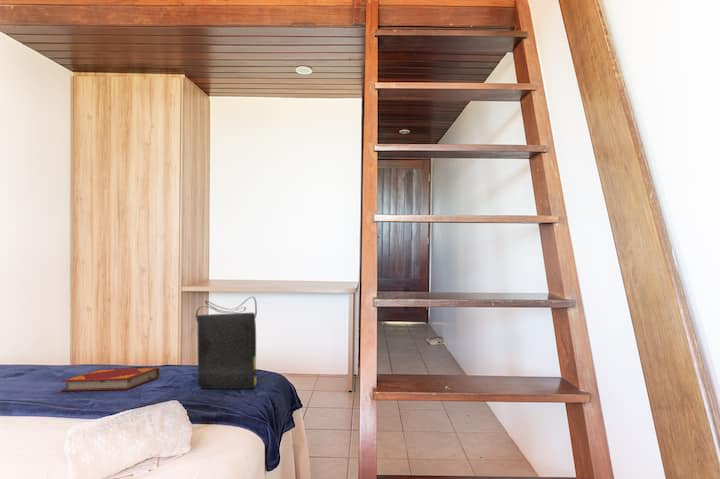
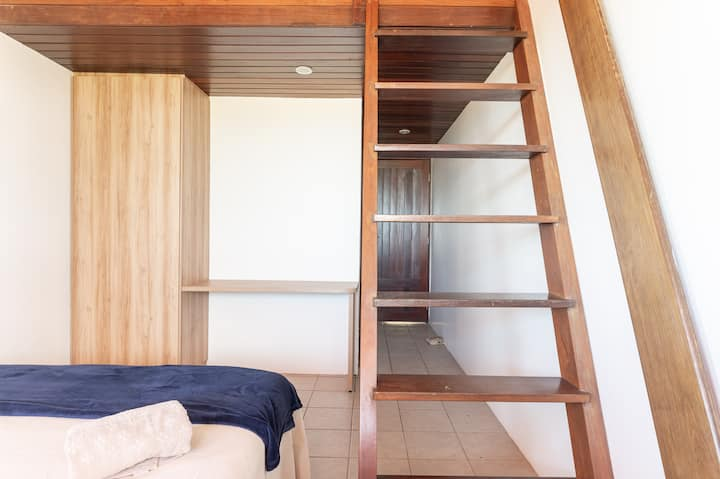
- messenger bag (226, 342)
- hardback book (112, 378)
